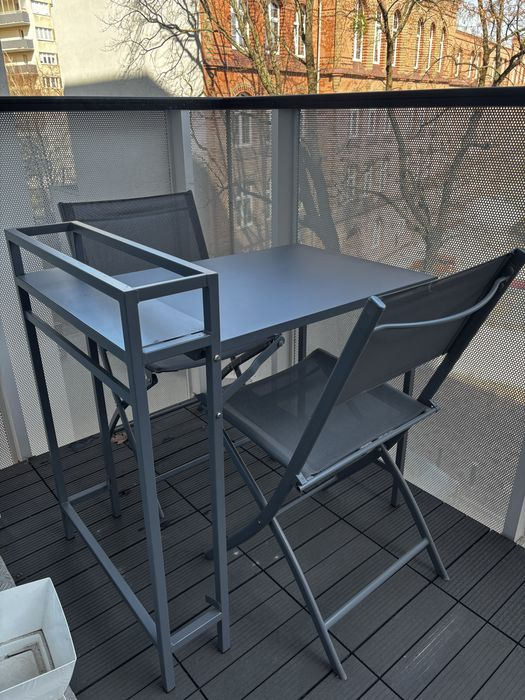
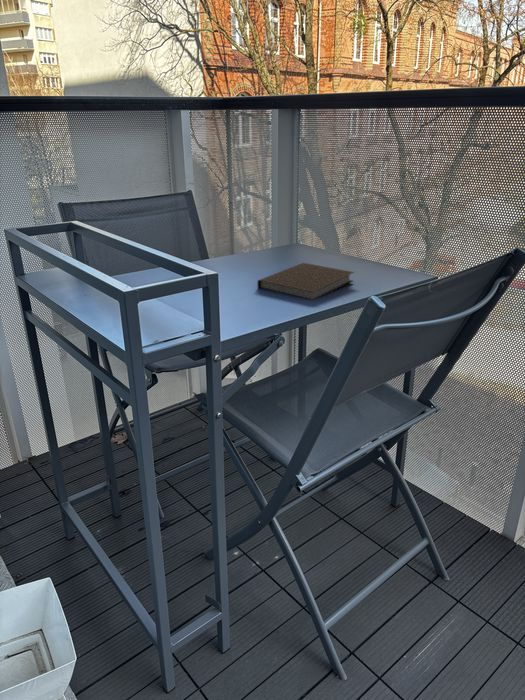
+ notebook (306, 280)
